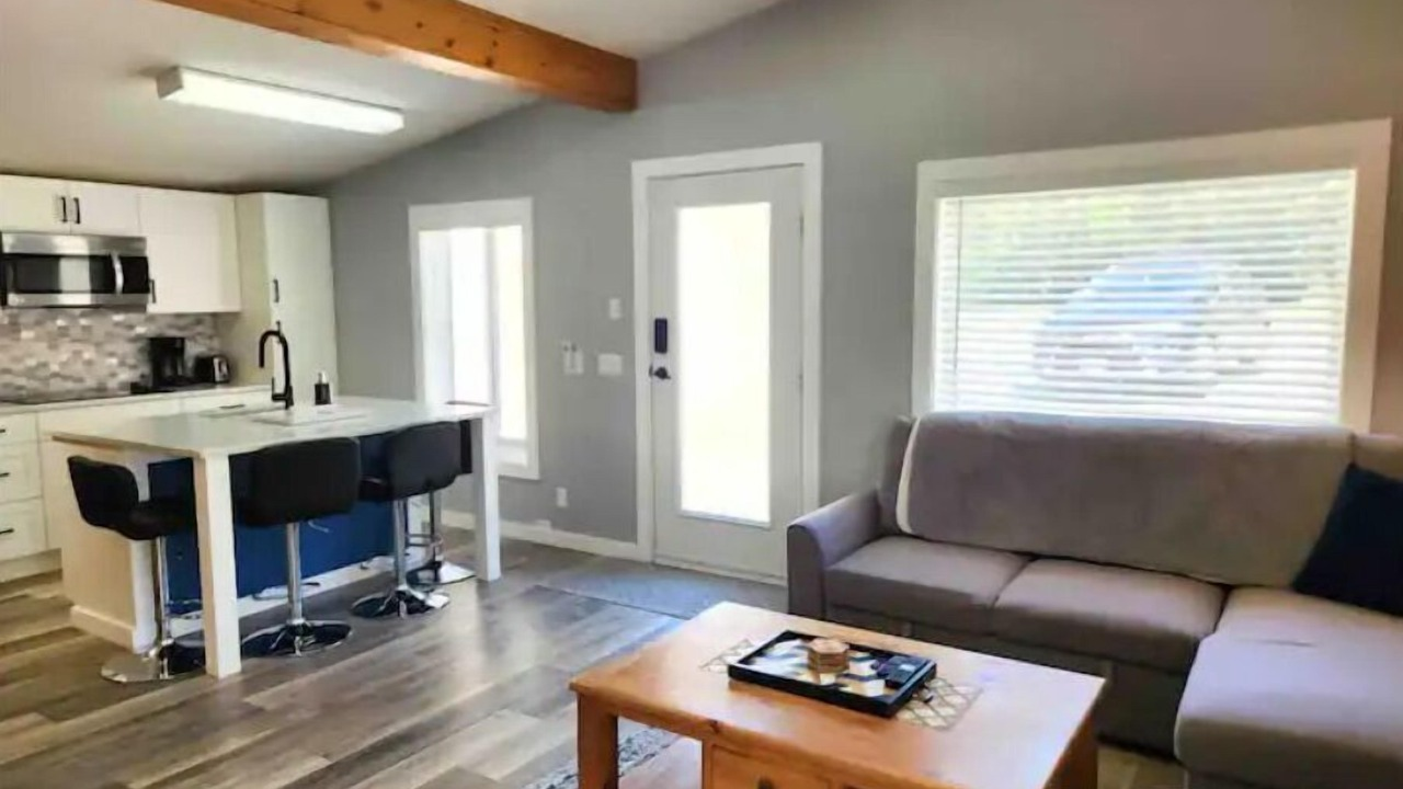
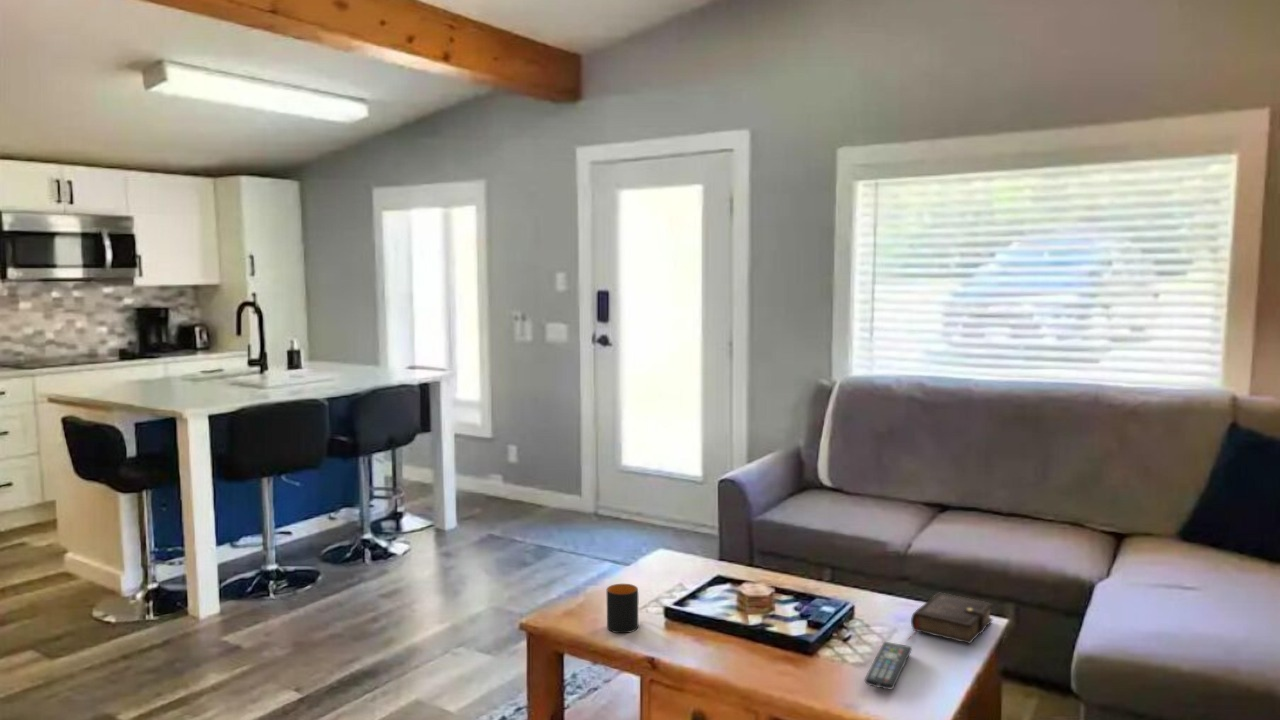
+ mug (626, 605)
+ book (948, 620)
+ remote control (889, 663)
